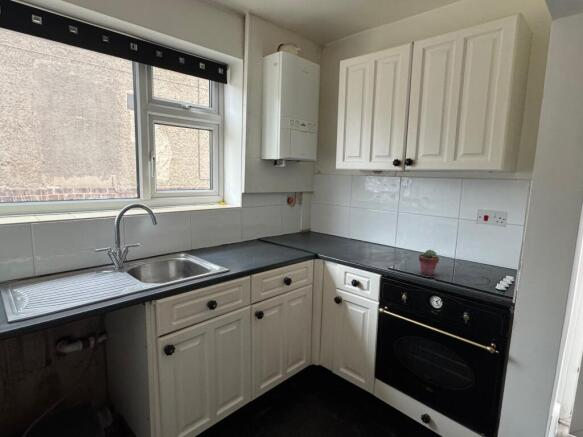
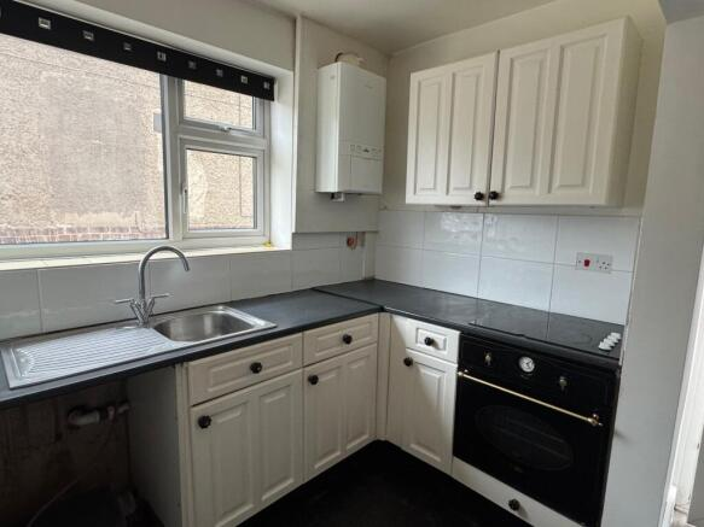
- potted succulent (428, 261)
